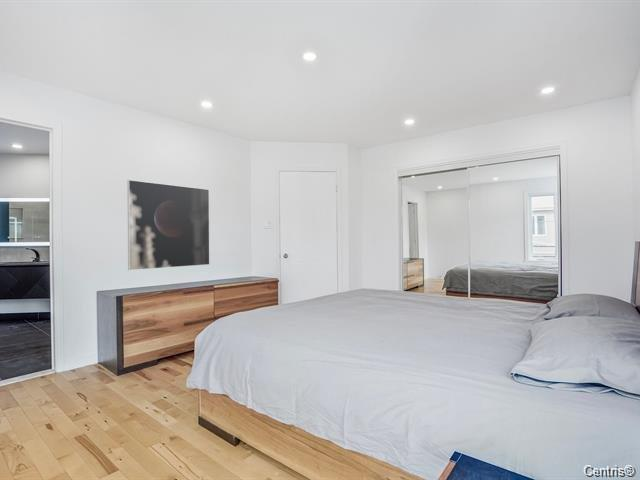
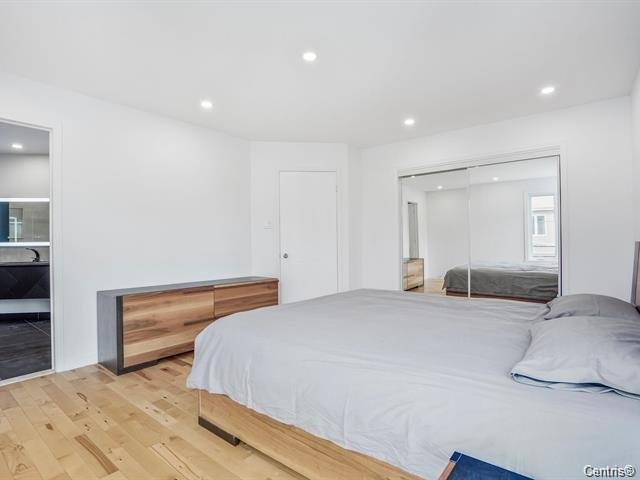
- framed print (172, 226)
